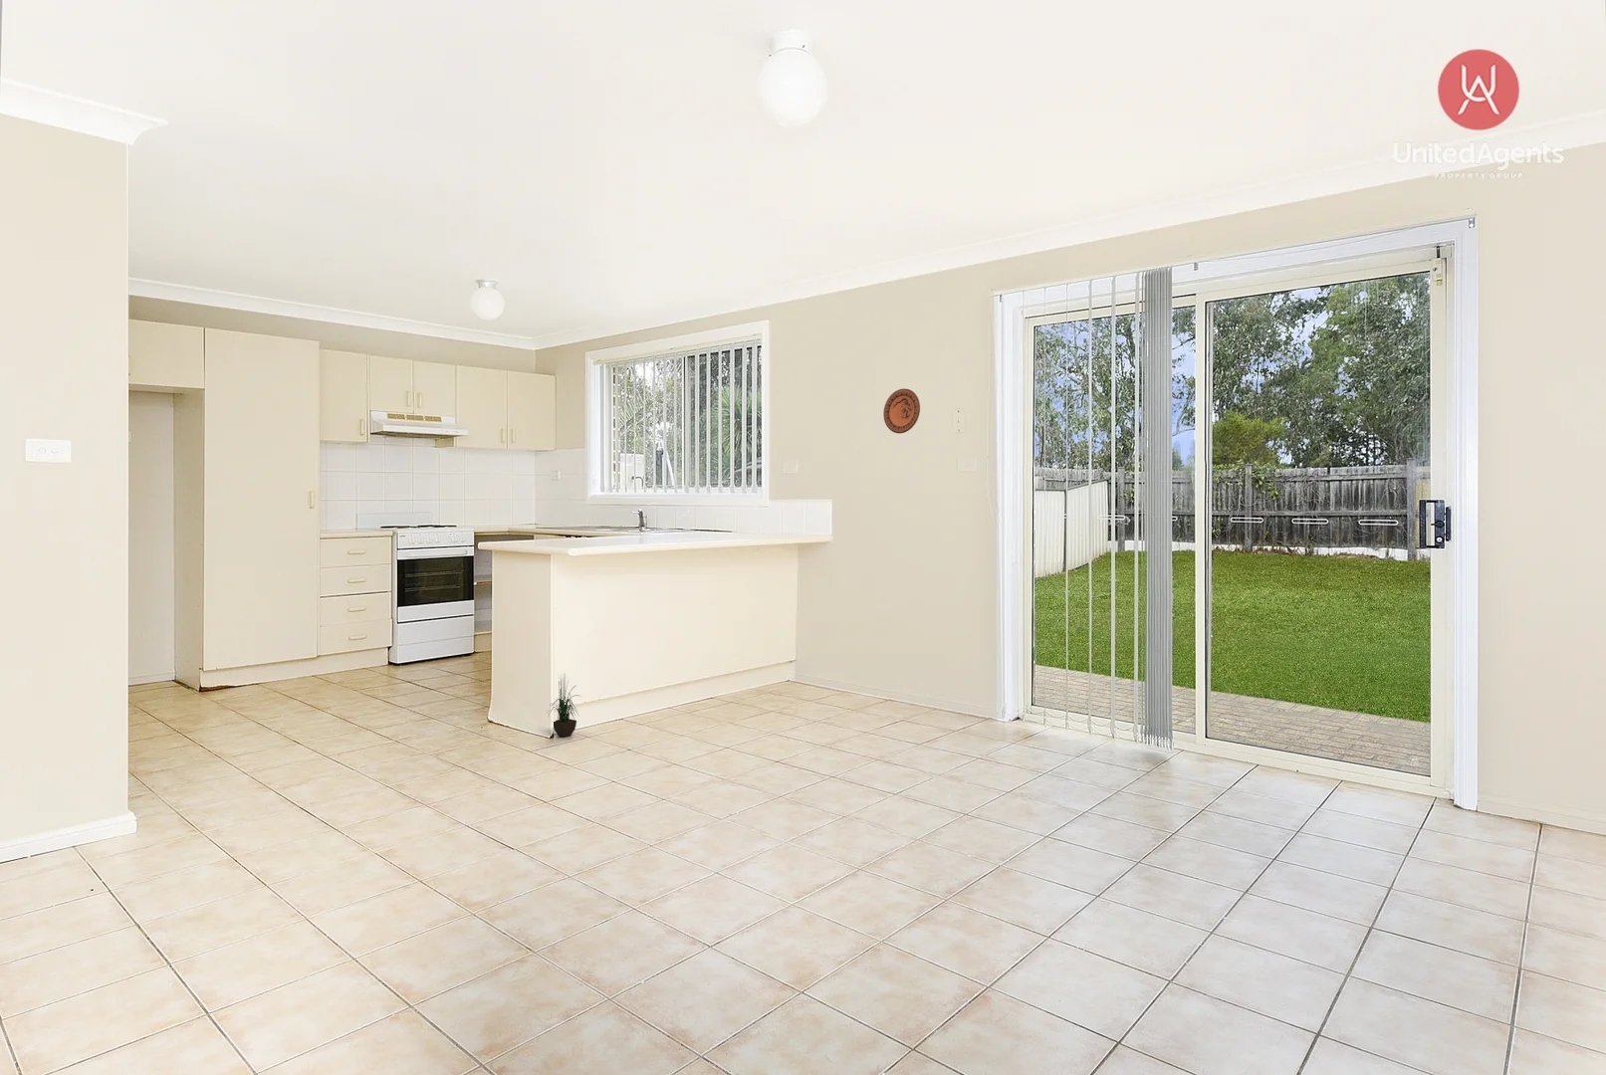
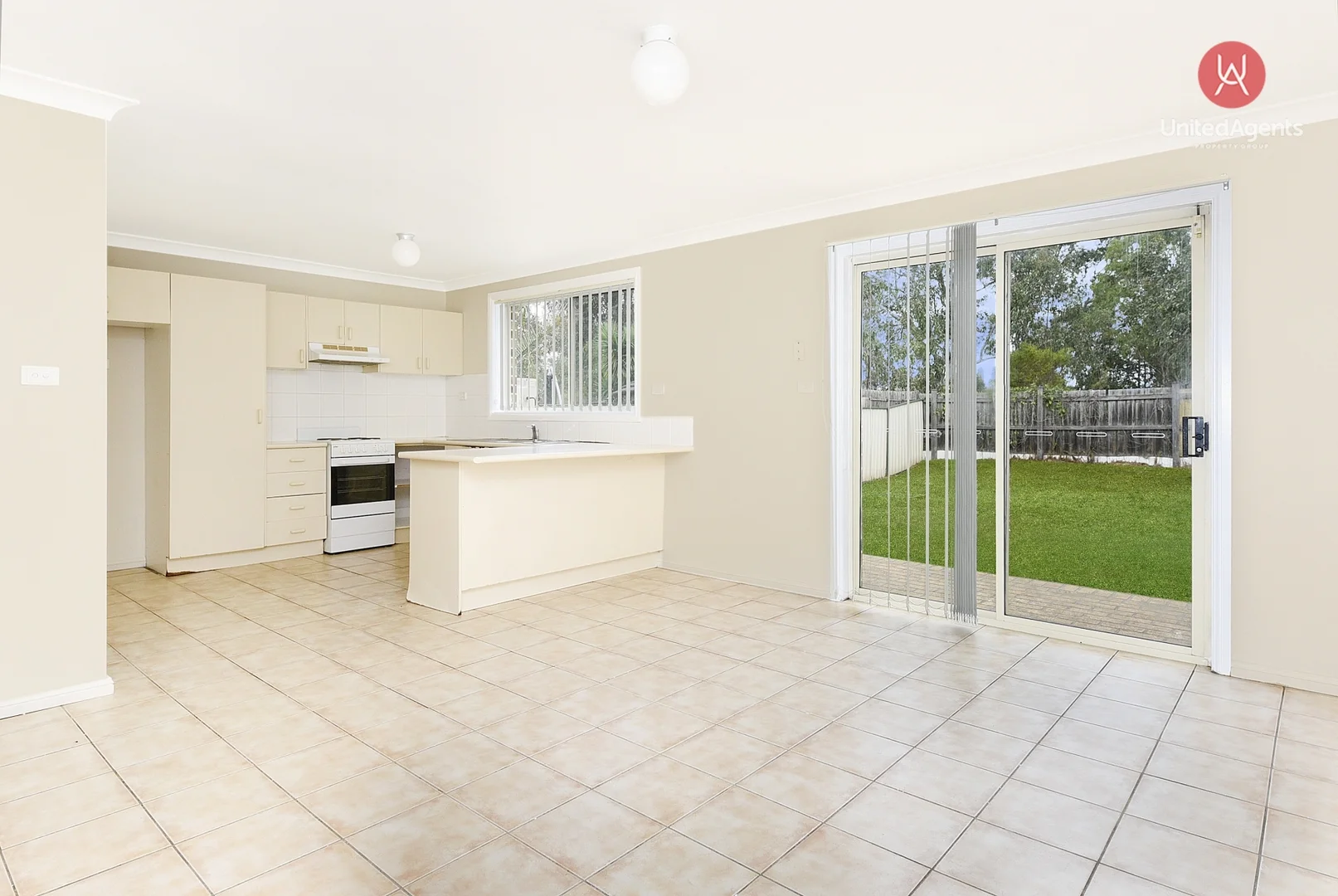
- potted plant (563, 699)
- decorative plate (901, 412)
